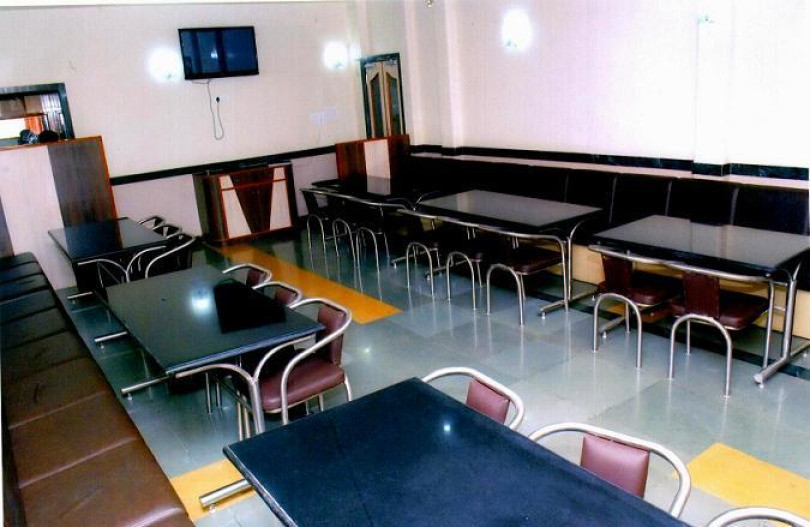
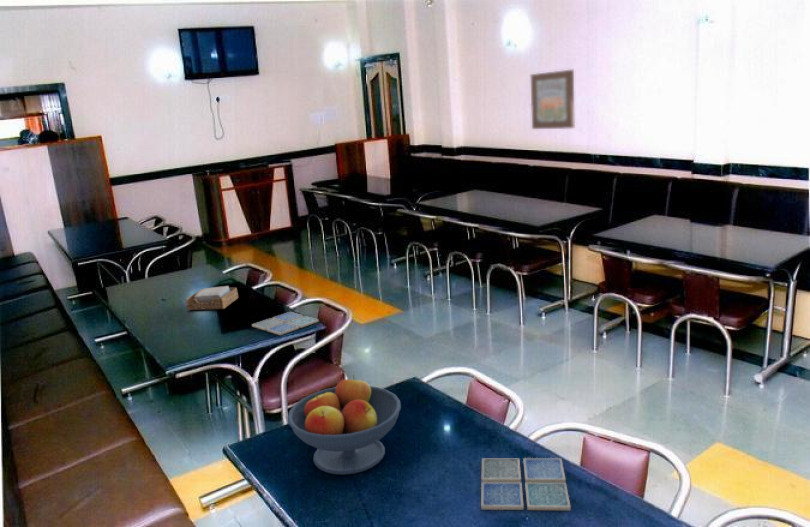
+ fruit bowl (346, 423)
+ napkin holder (212, 297)
+ wall art (552, 100)
+ drink coaster (285, 323)
+ drink coaster (521, 483)
